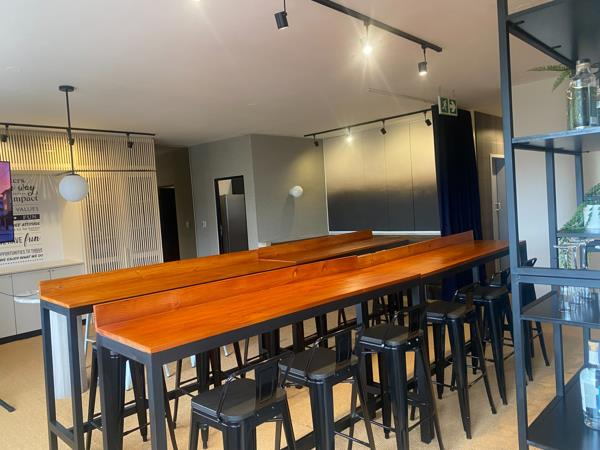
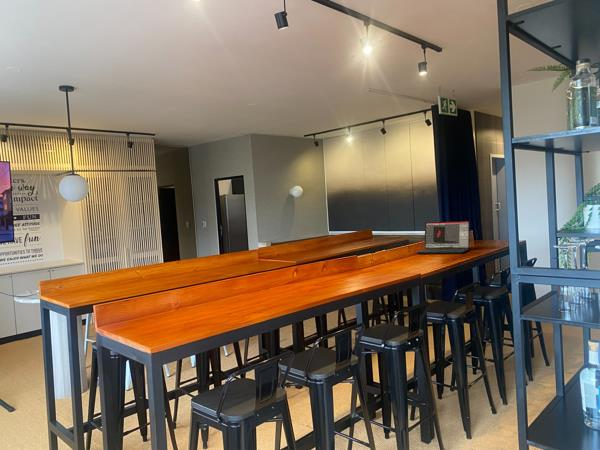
+ laptop (442, 237)
